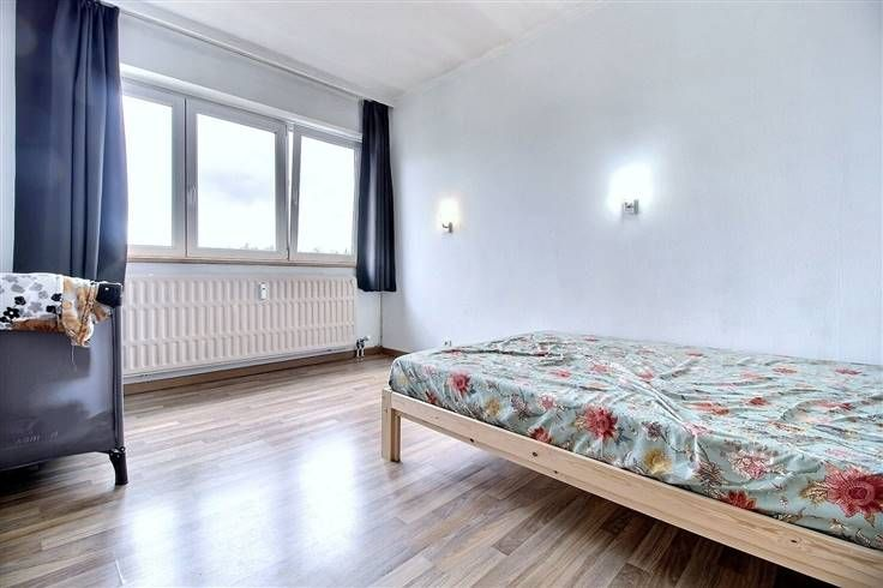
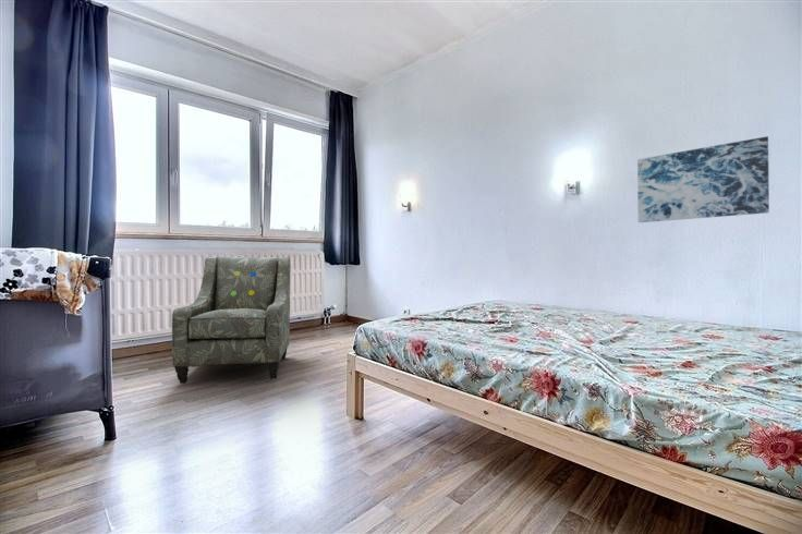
+ wall art (697, 183)
+ armchair (240, 311)
